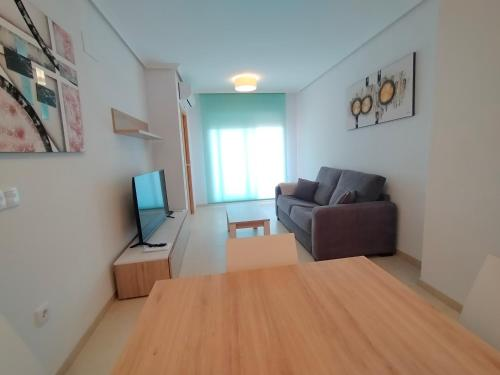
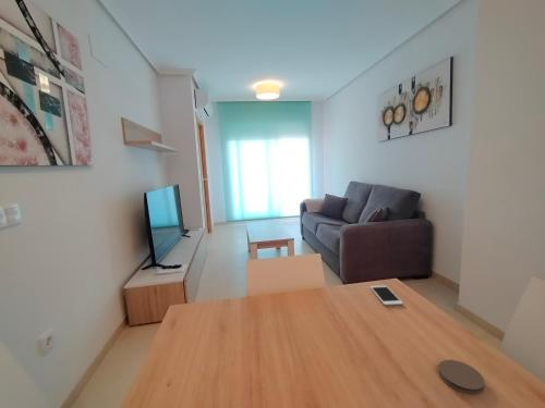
+ cell phone (385, 294)
+ coaster (460, 375)
